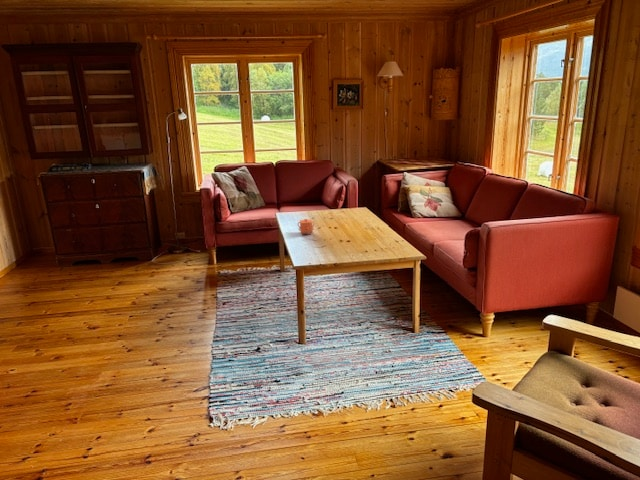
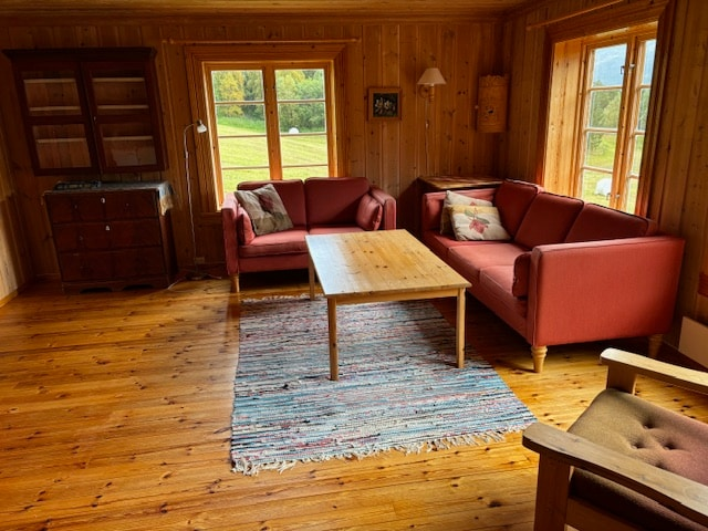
- teapot (306, 226)
